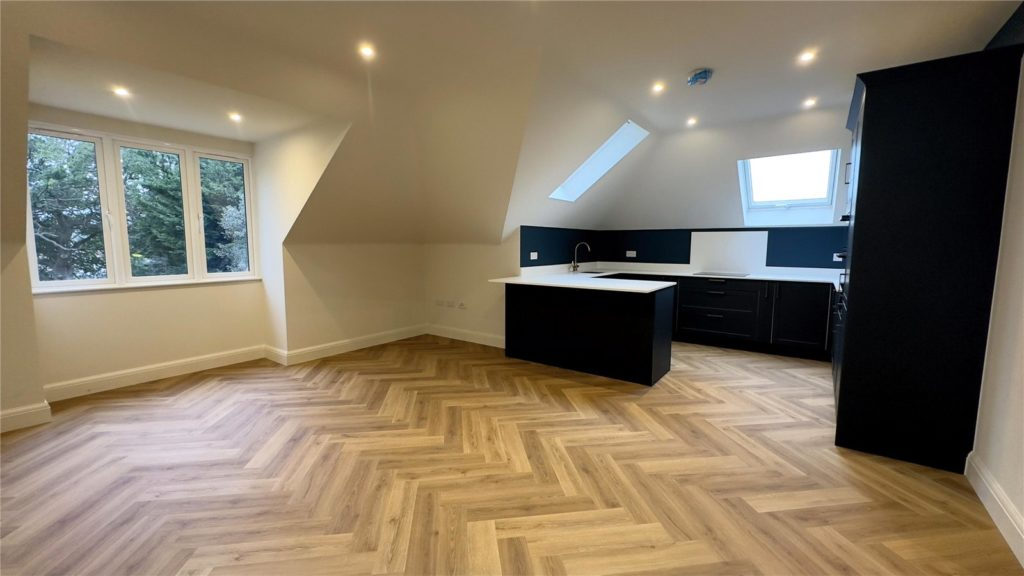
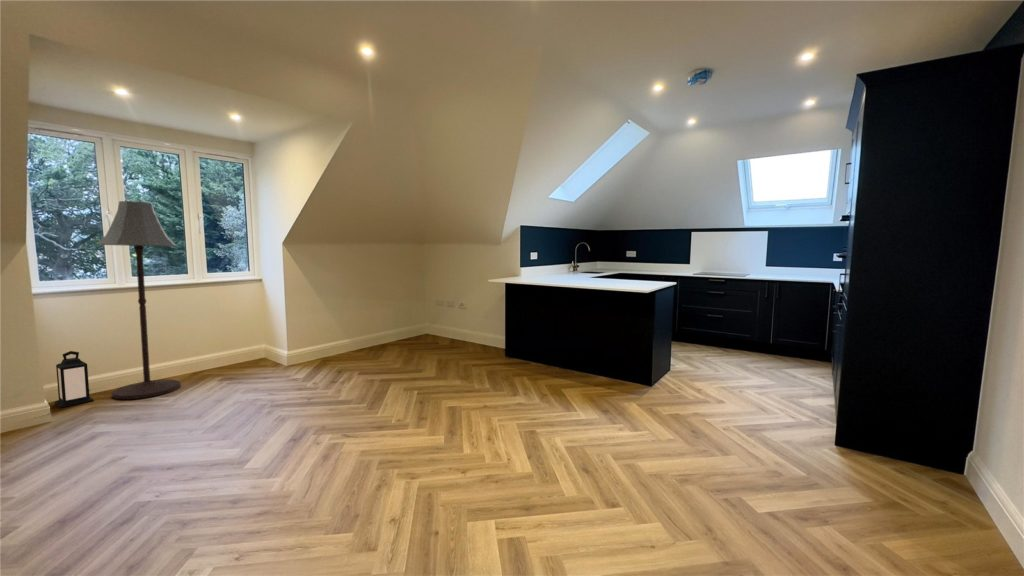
+ lantern (72, 376)
+ floor lamp (142, 298)
